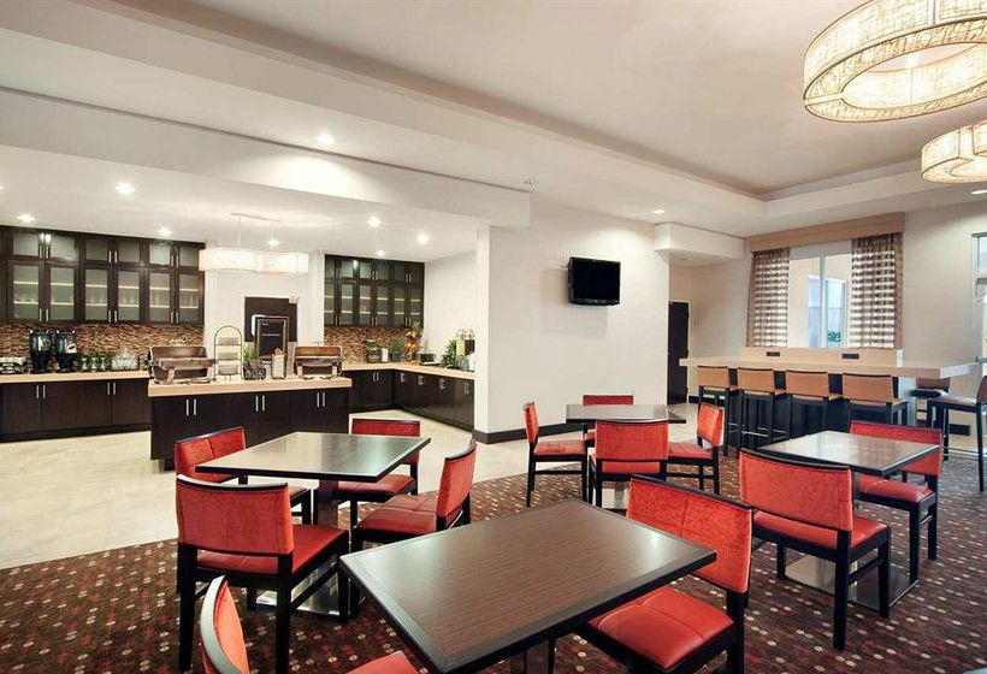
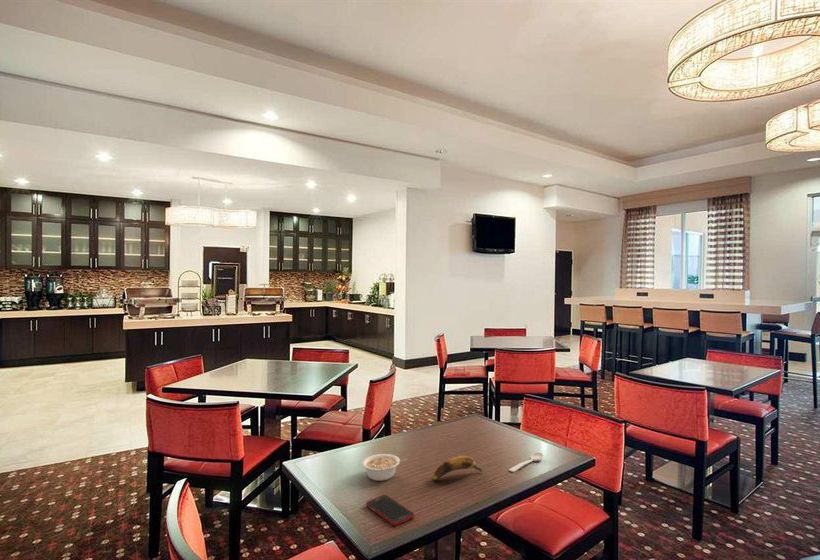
+ banana (456, 465)
+ cell phone (389, 509)
+ legume (382, 466)
+ spoon (527, 462)
